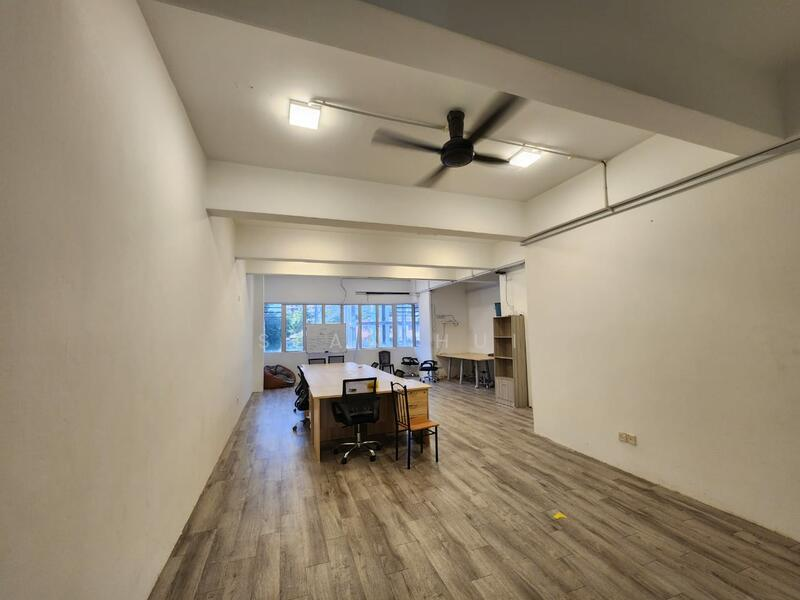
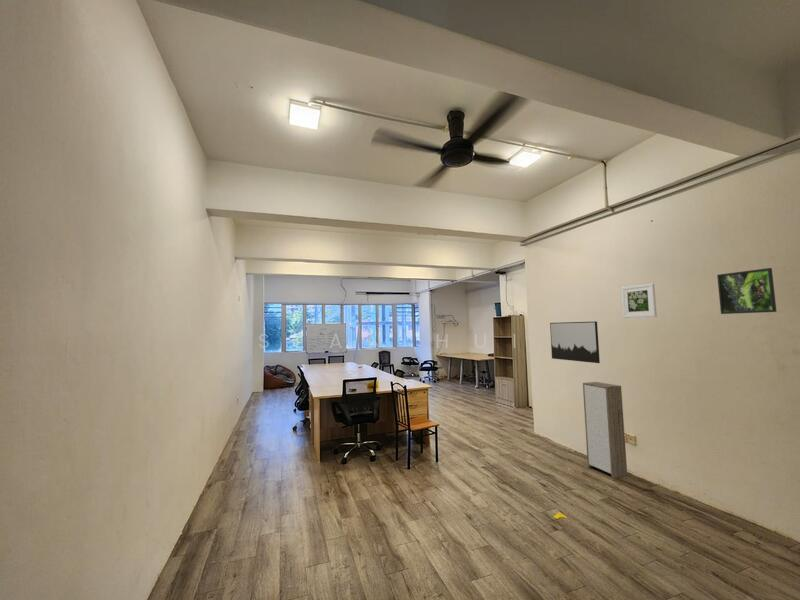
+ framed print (745, 292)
+ wall art (572, 341)
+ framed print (638, 301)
+ storage cabinet (604, 427)
